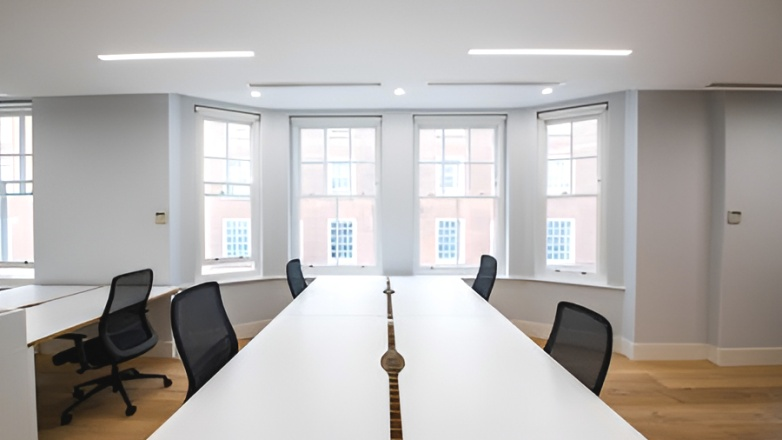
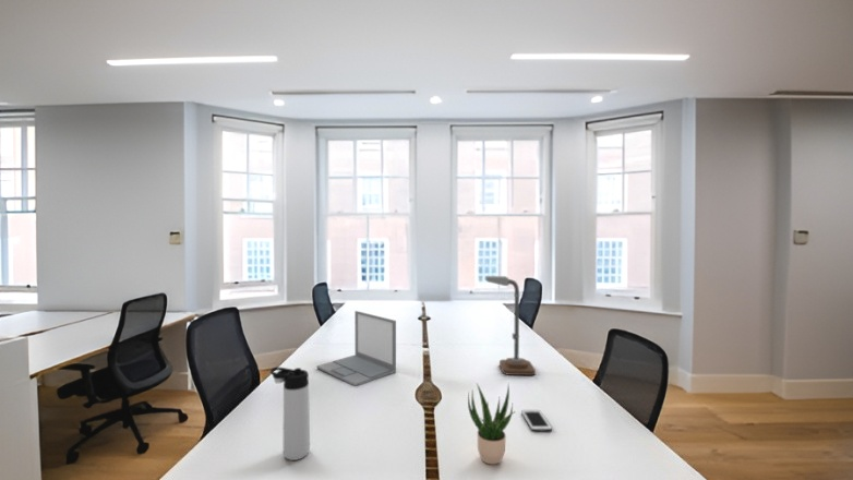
+ laptop (356, 345)
+ desk lamp (515, 322)
+ cell phone (536, 420)
+ potted plant (489, 420)
+ thermos bottle (290, 411)
